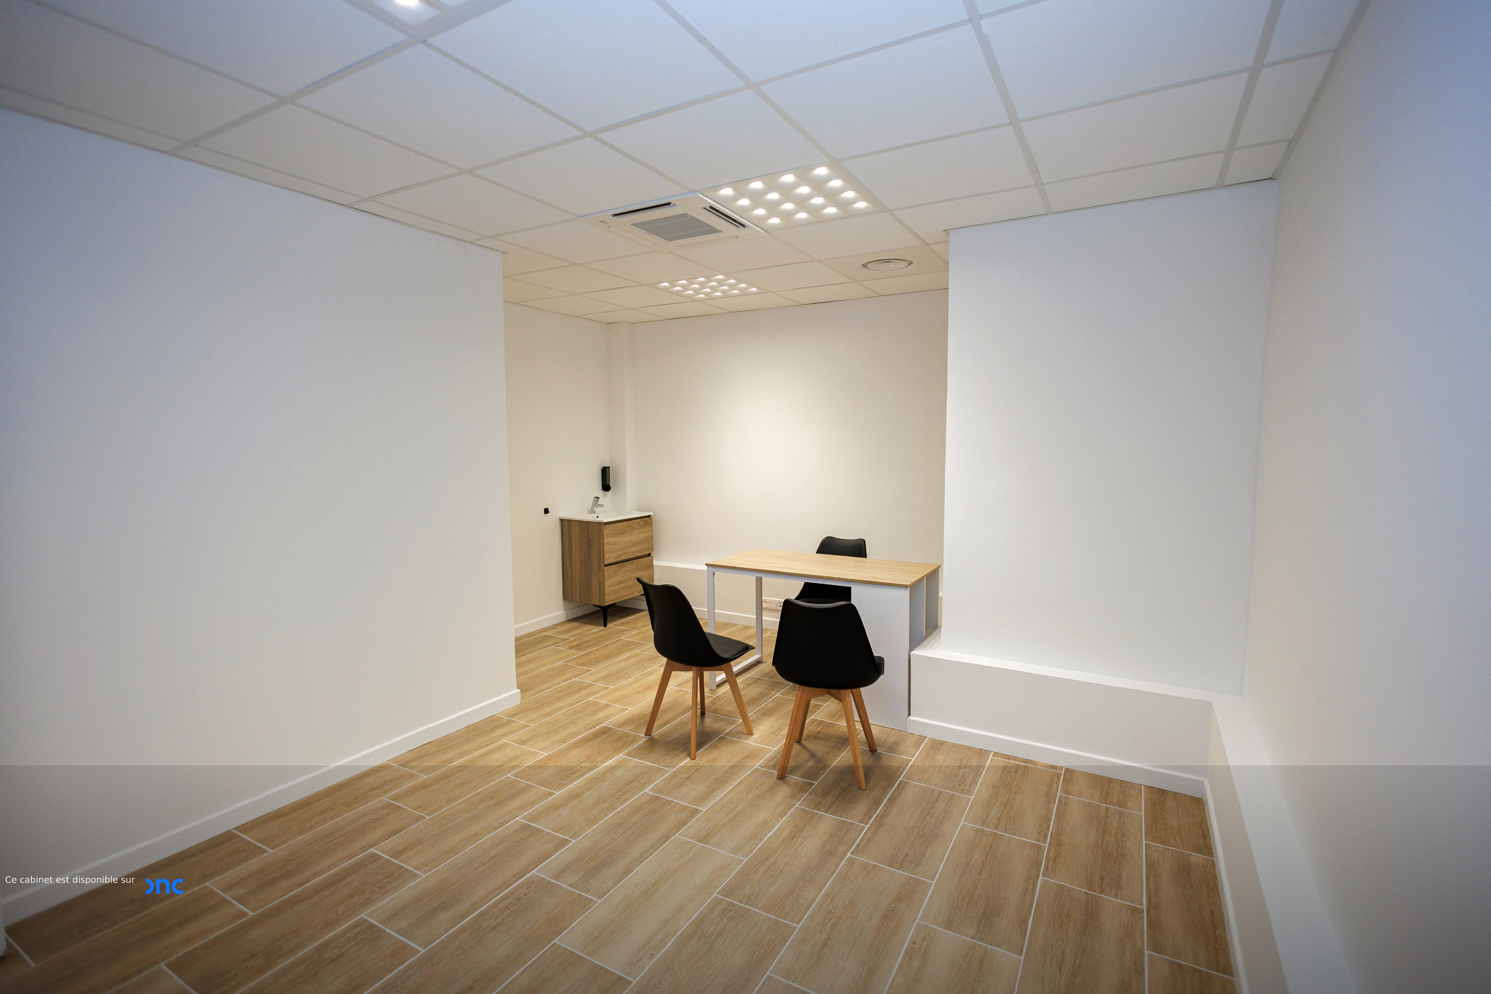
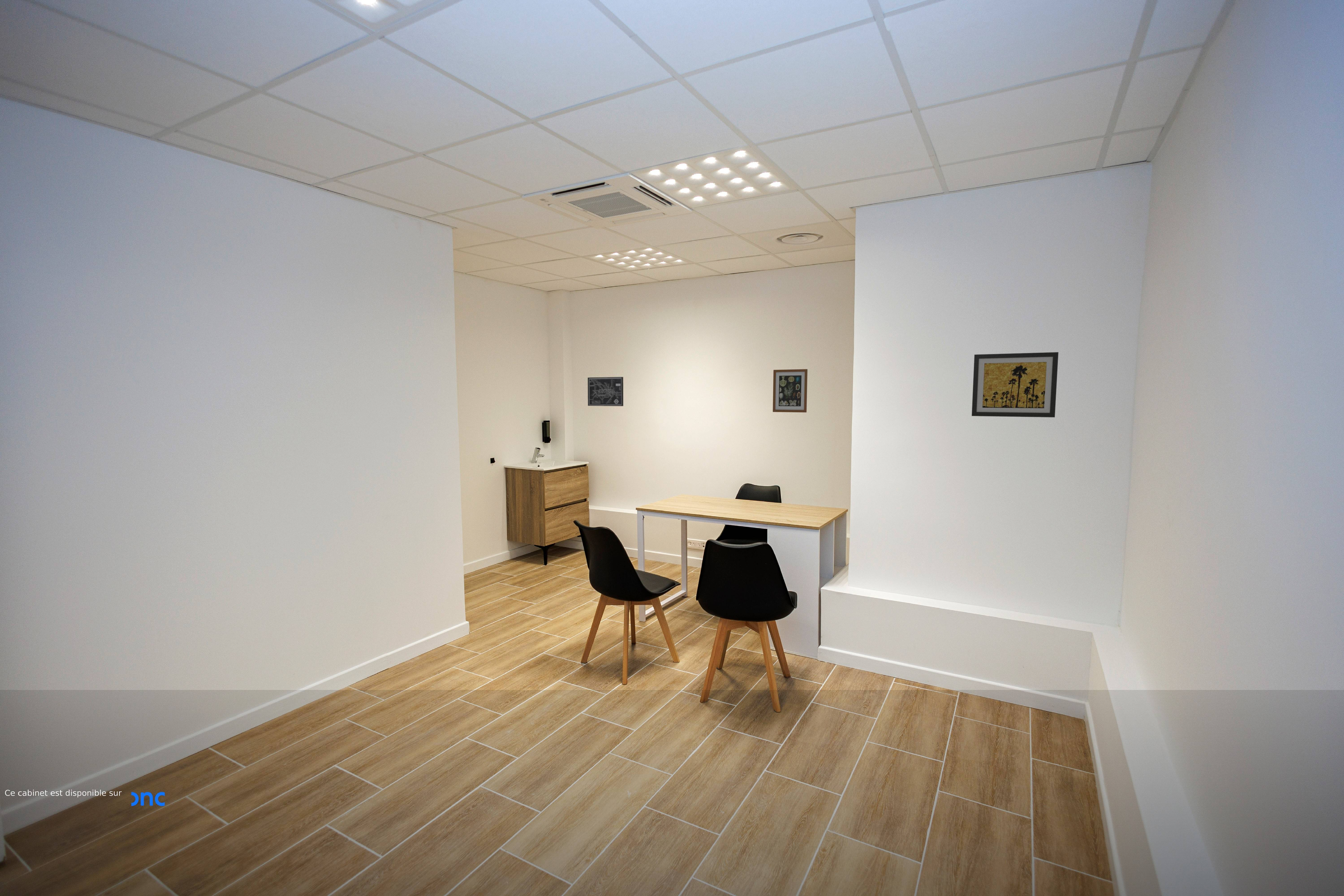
+ wall art (605, 391)
+ wall art (790, 391)
+ wall art (1014, 385)
